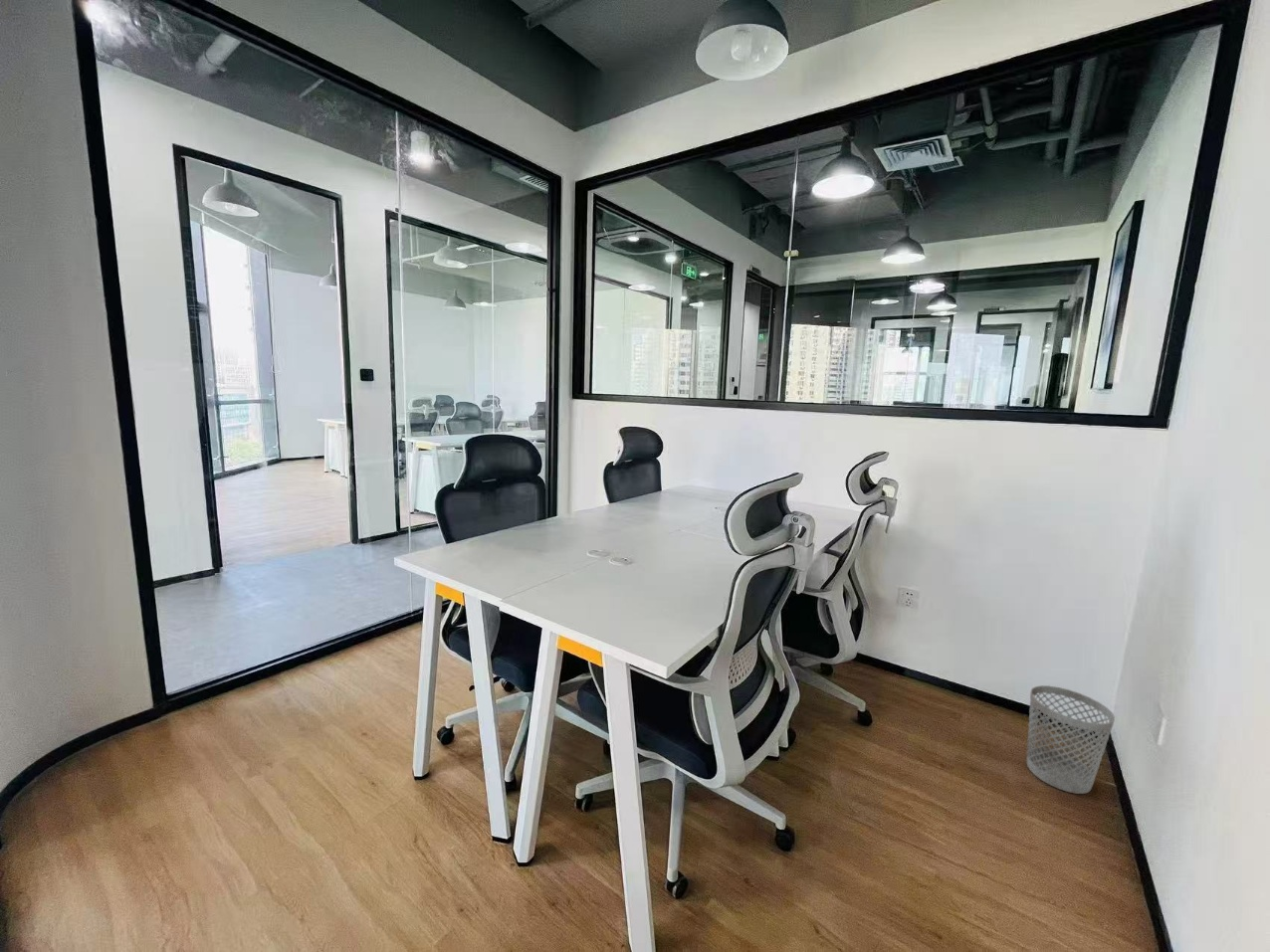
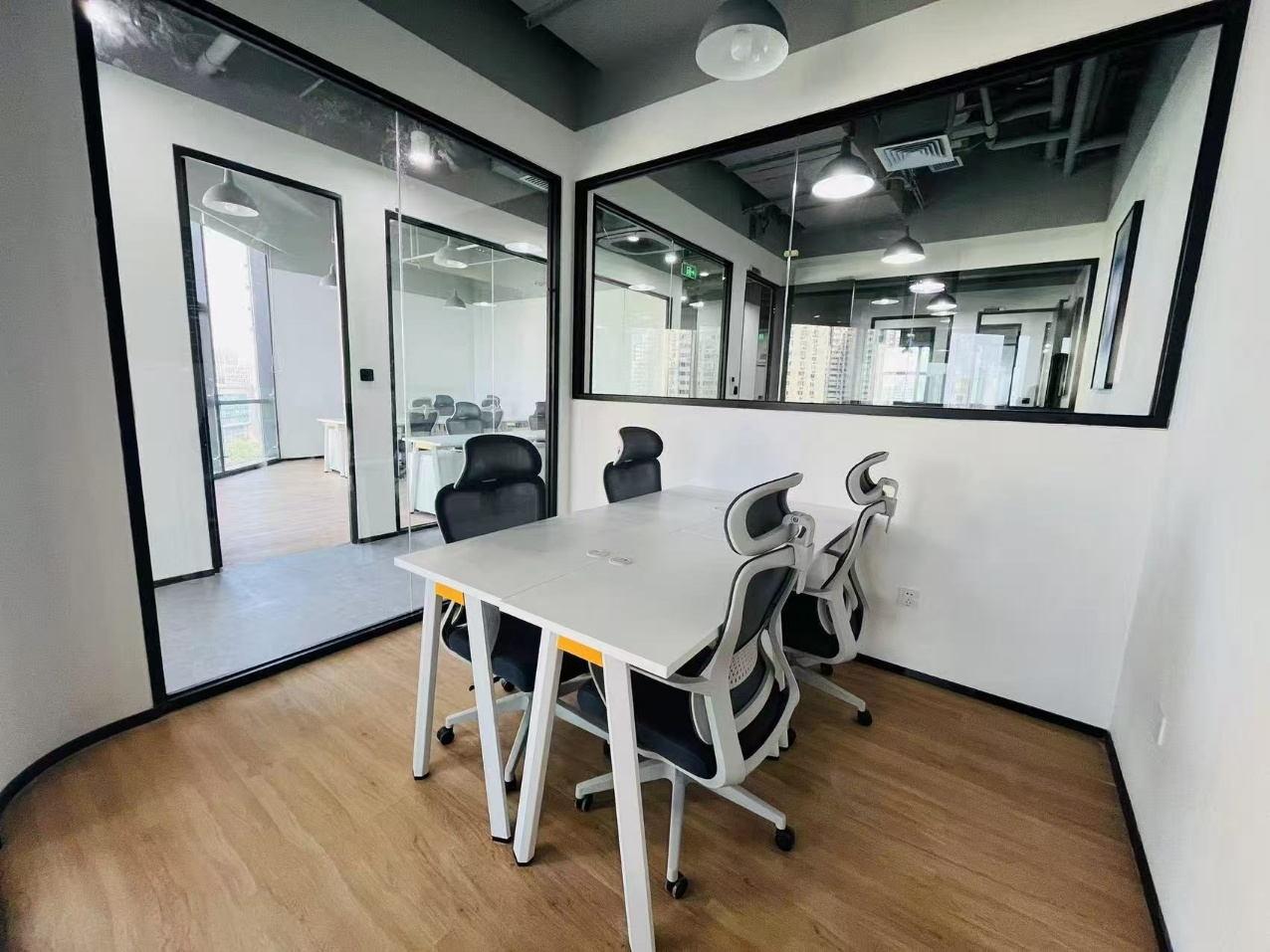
- wastebasket (1065, 739)
